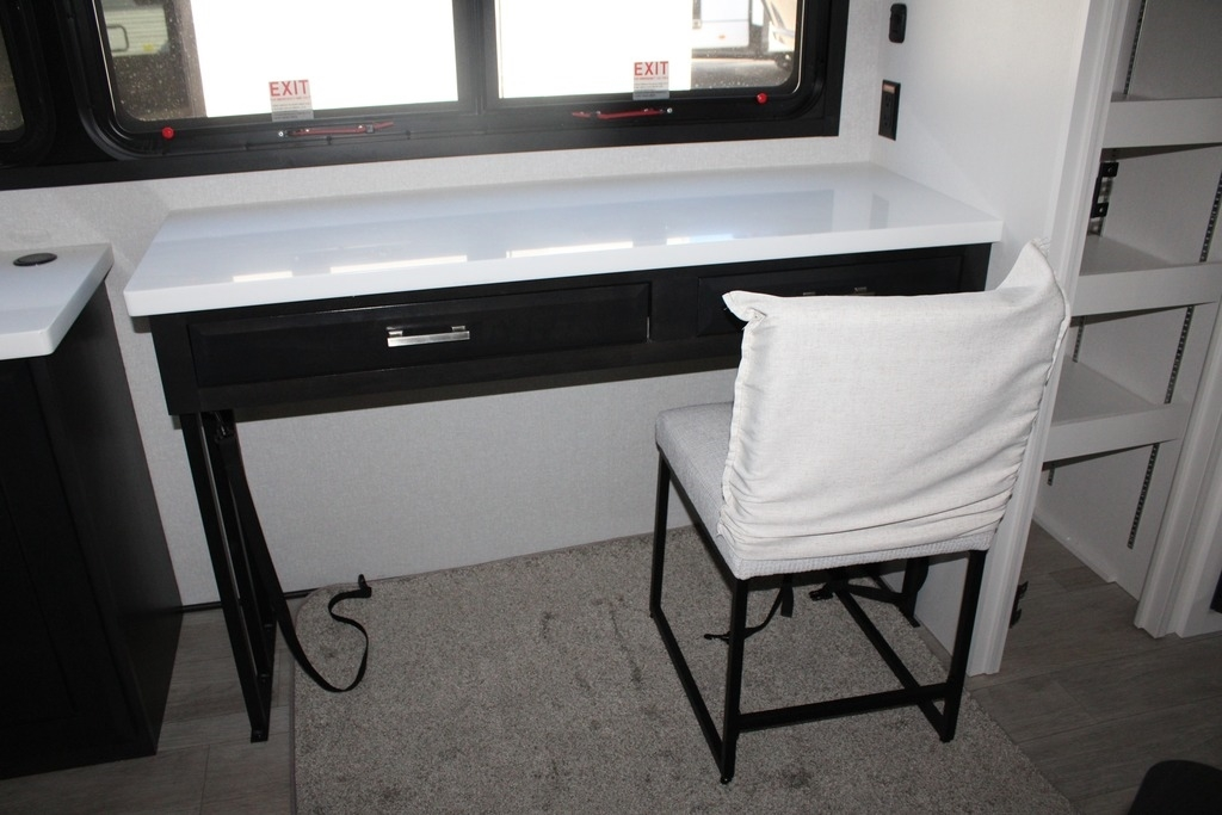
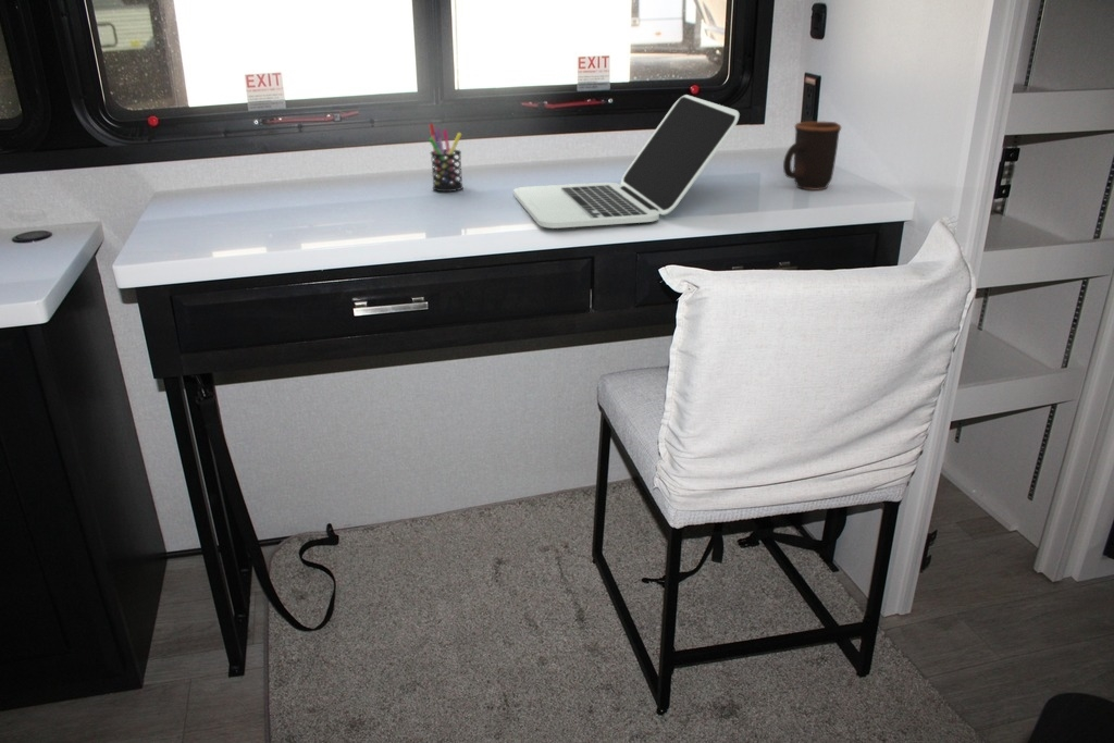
+ mug (808, 157)
+ laptop (631, 163)
+ pen holder (442, 157)
